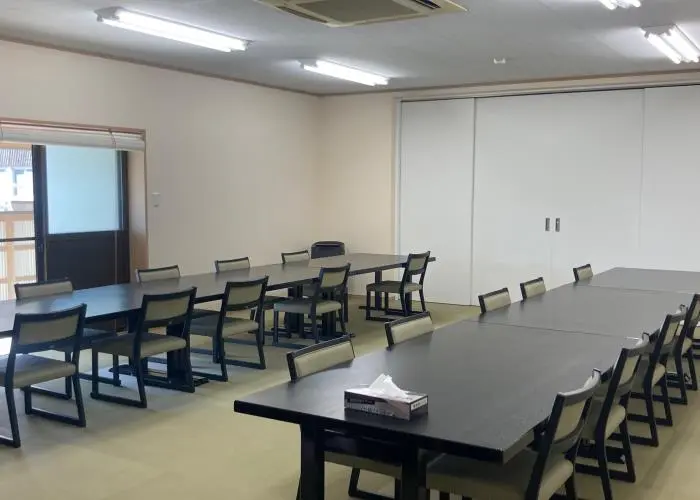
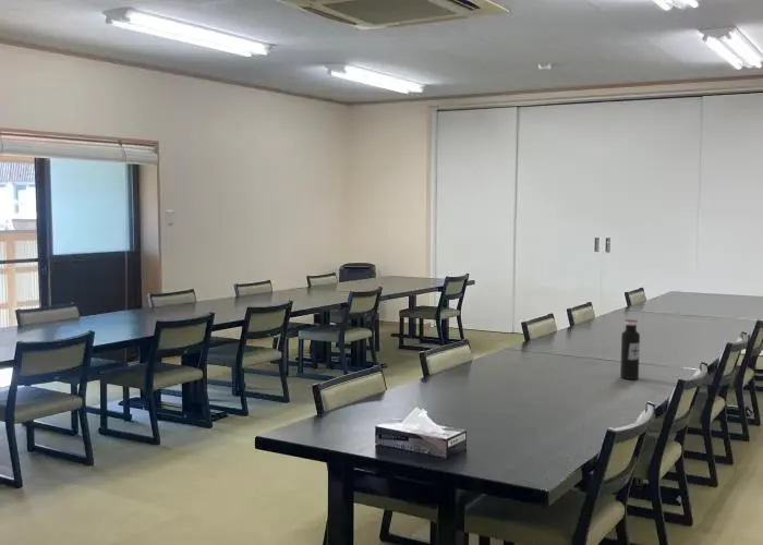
+ water bottle (630, 349)
